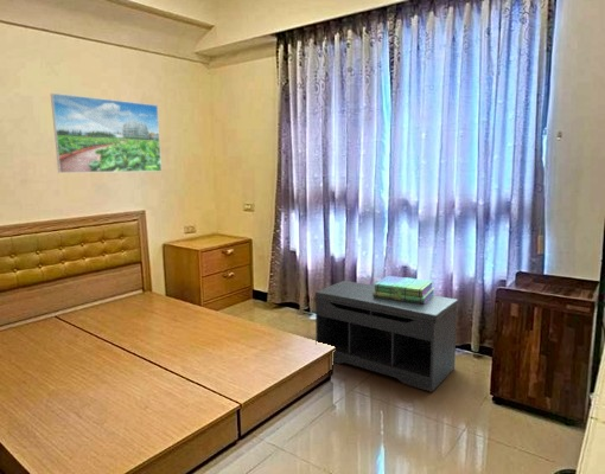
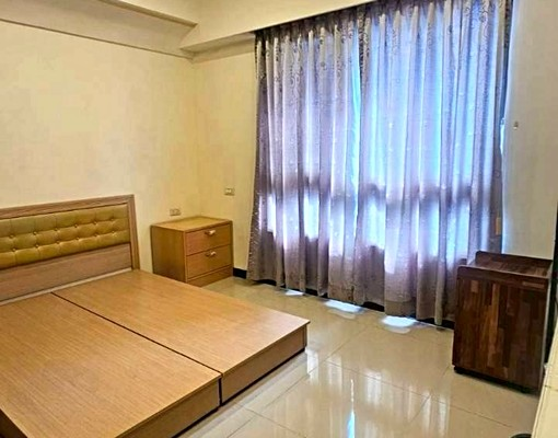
- bench (383, 328)
- stack of books (403, 288)
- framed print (112, 136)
